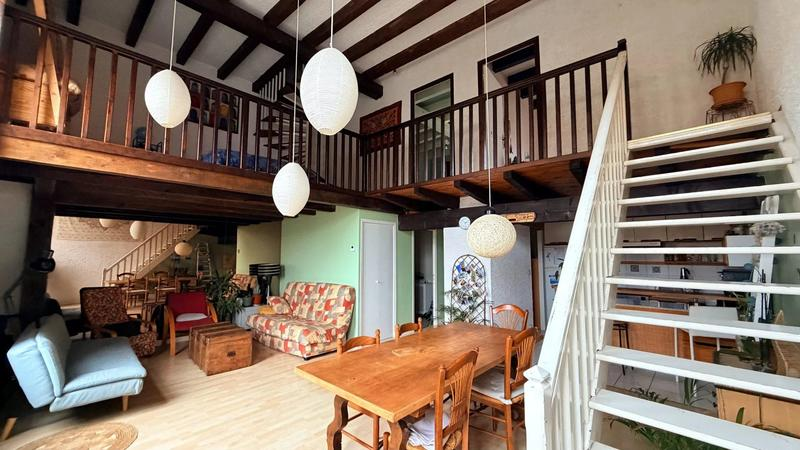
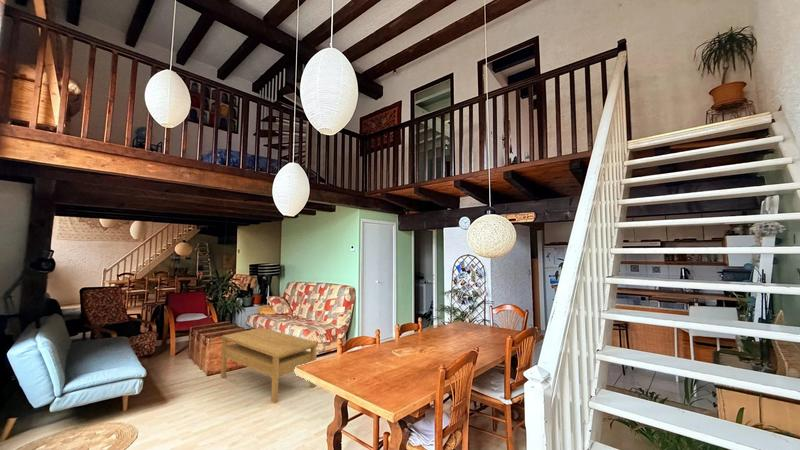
+ coffee table (267, 360)
